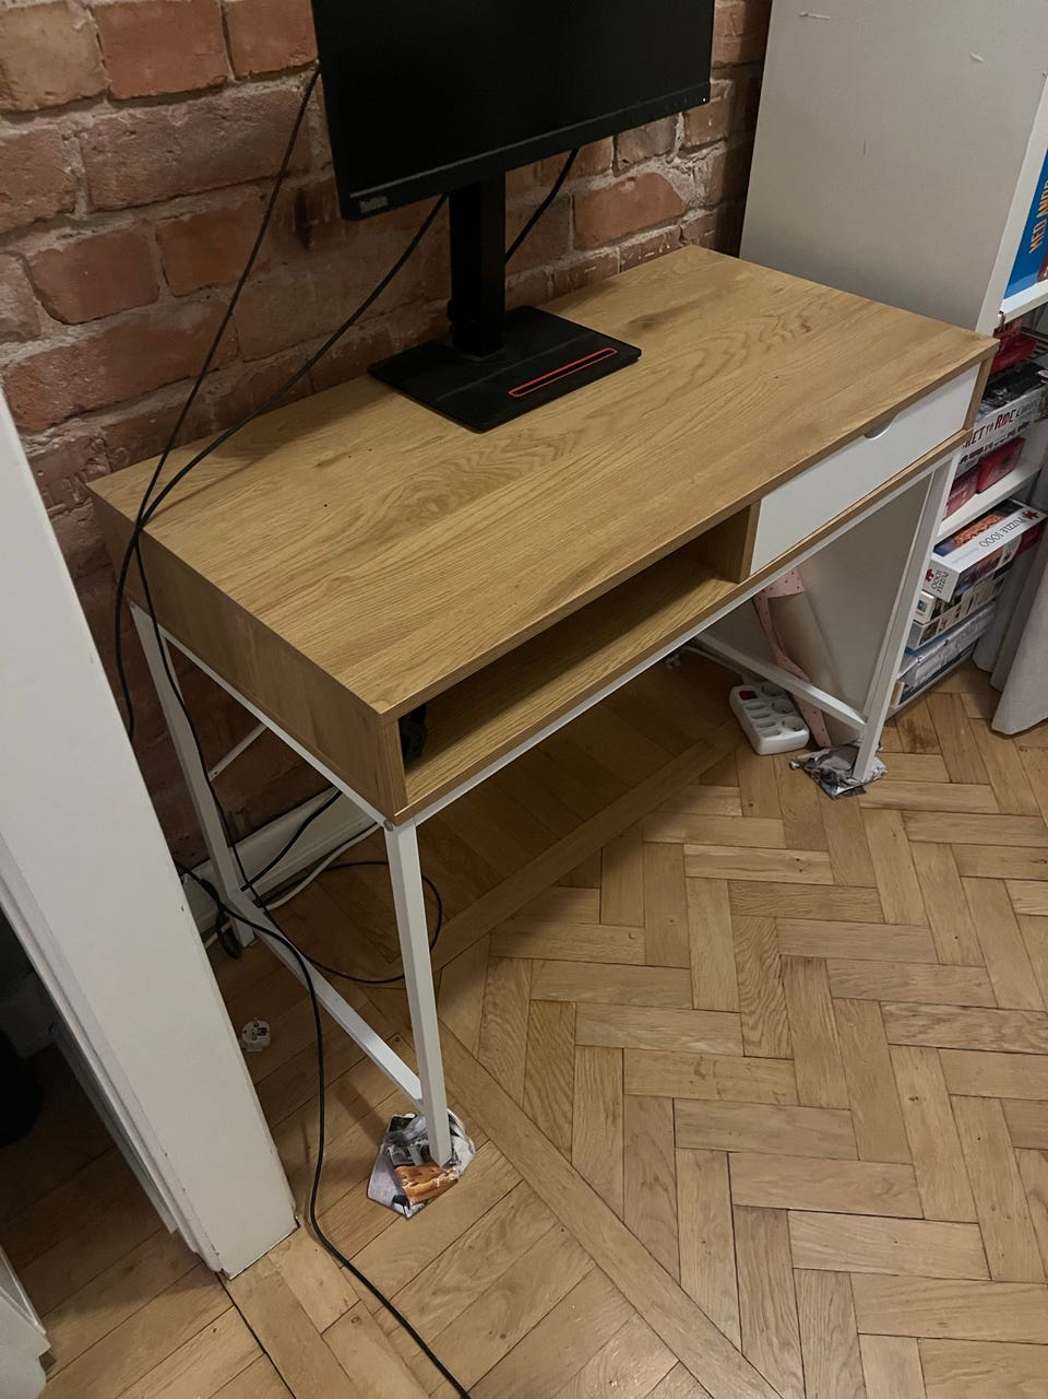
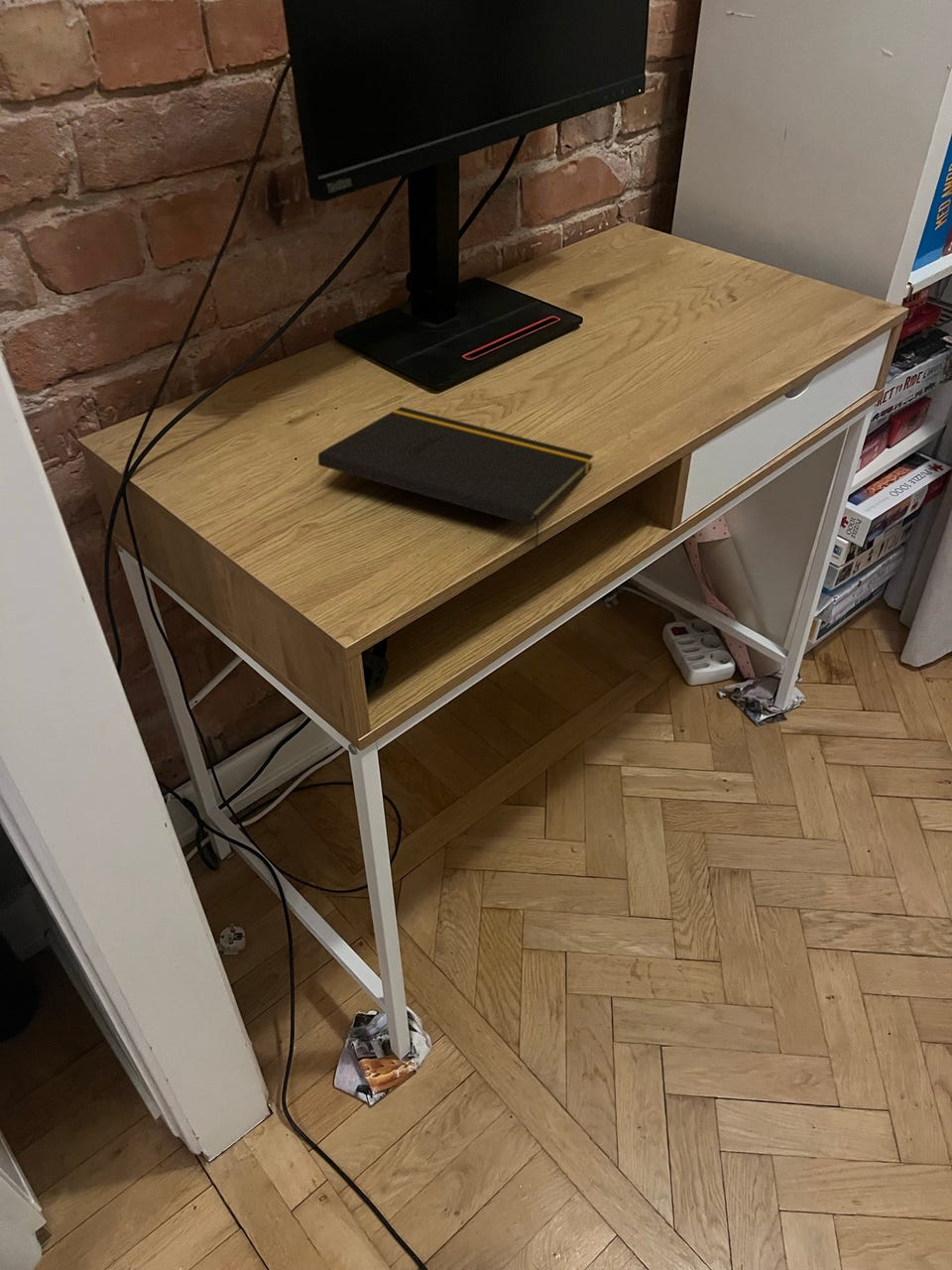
+ notepad (459, 460)
